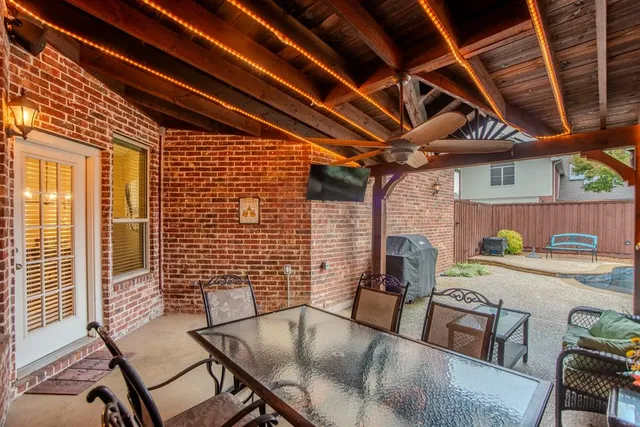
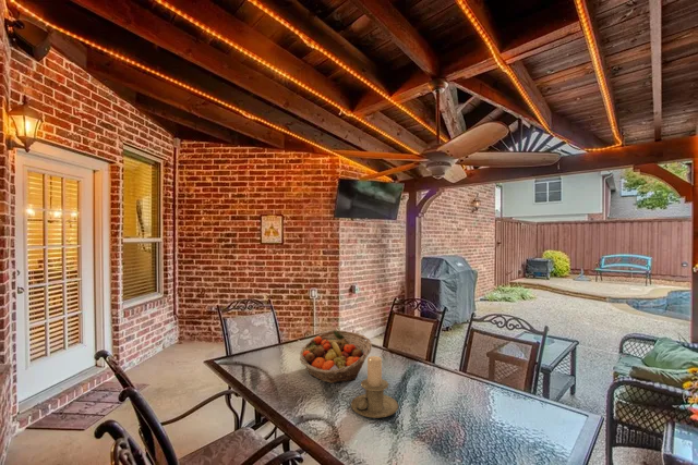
+ candle holder (374, 382)
+ fruit basket (335, 355)
